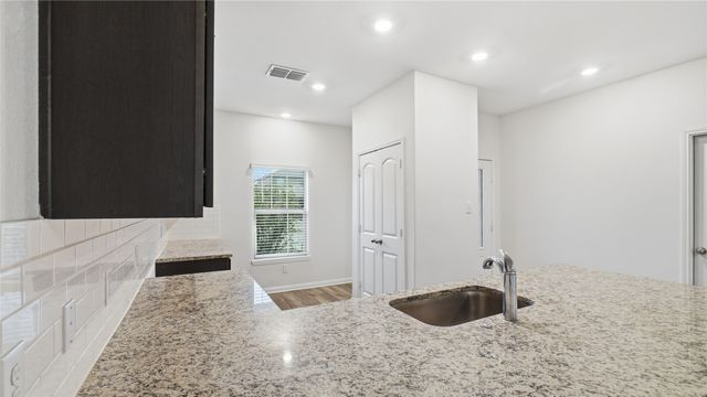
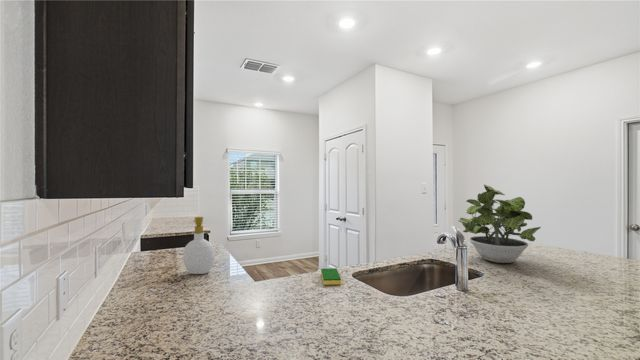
+ potted plant (497, 221)
+ soap bottle (198, 245)
+ dish sponge (330, 276)
